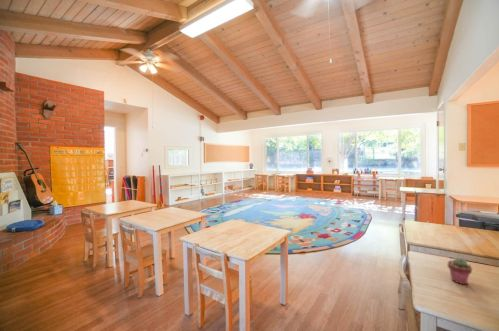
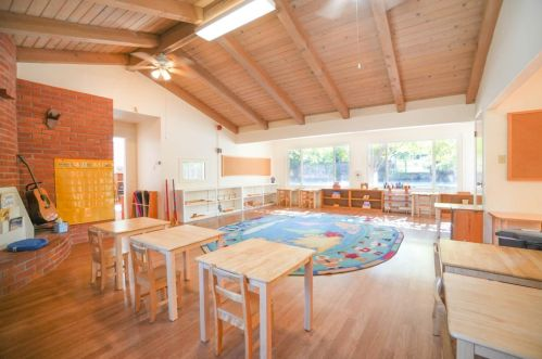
- potted succulent (459, 269)
